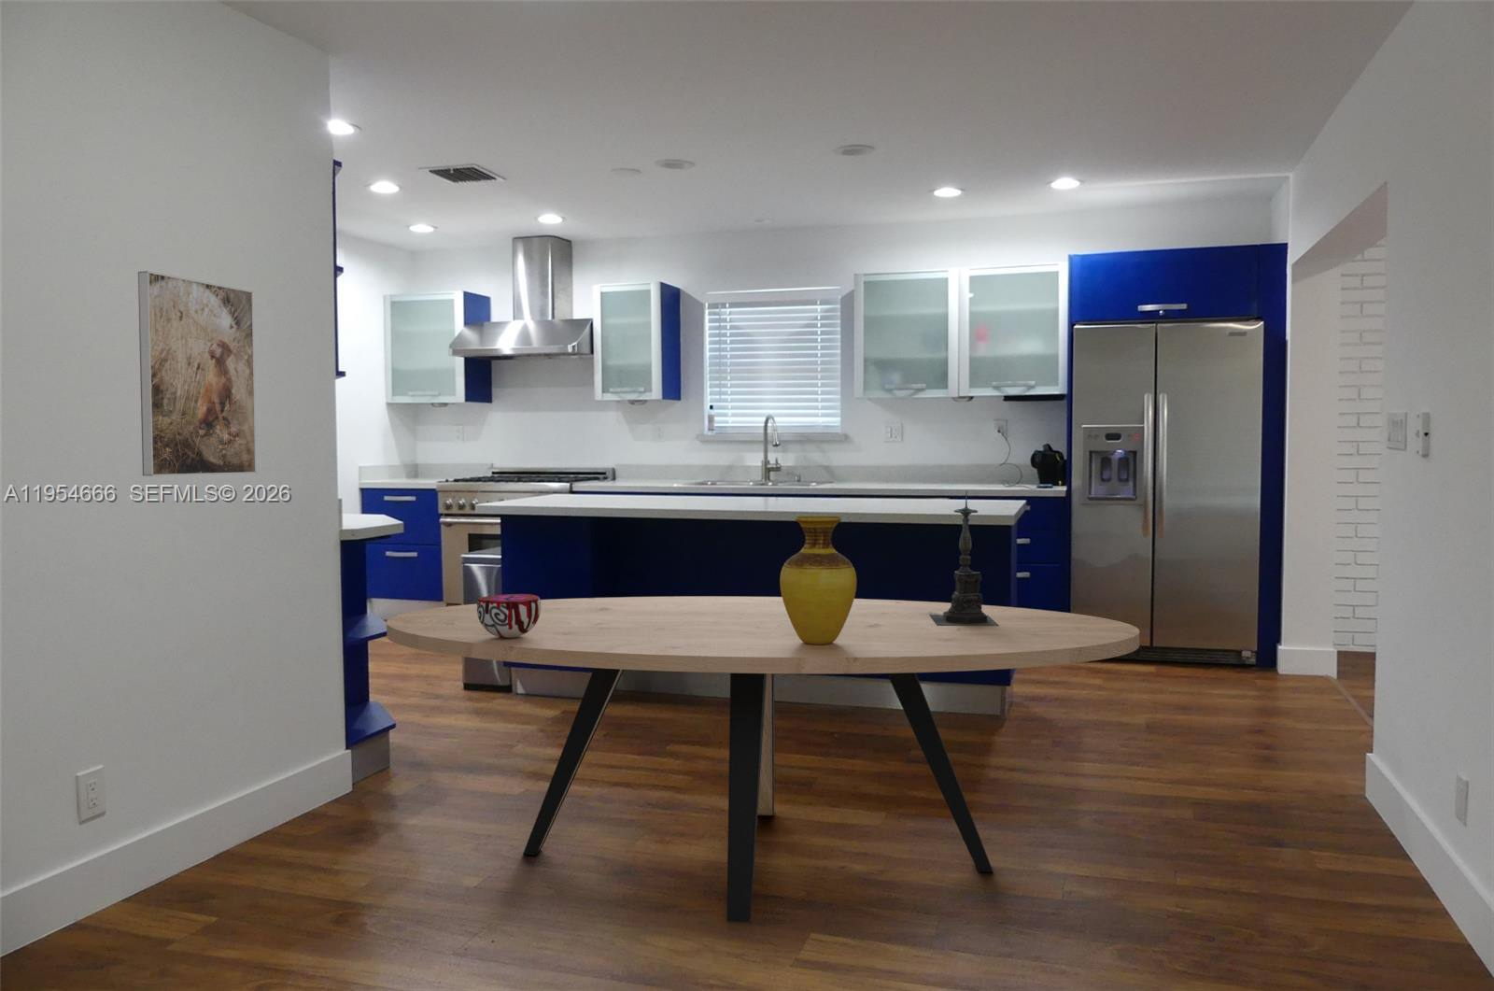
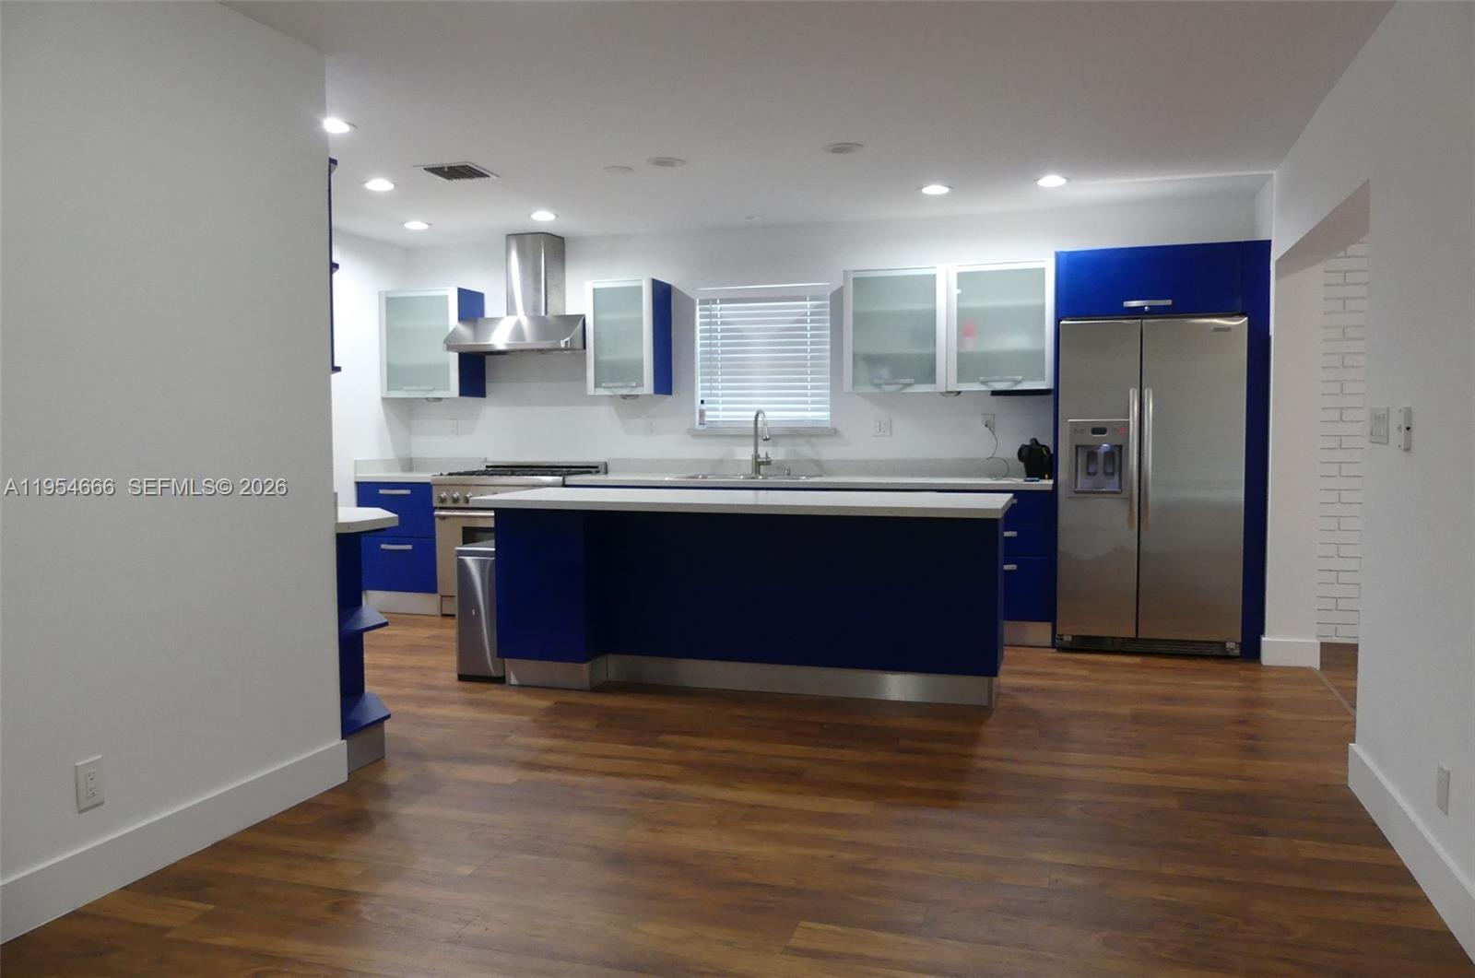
- dining table (753, 741)
- decorative bowl (509, 616)
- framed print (200, 378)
- candle holder (963, 555)
- vase (818, 580)
